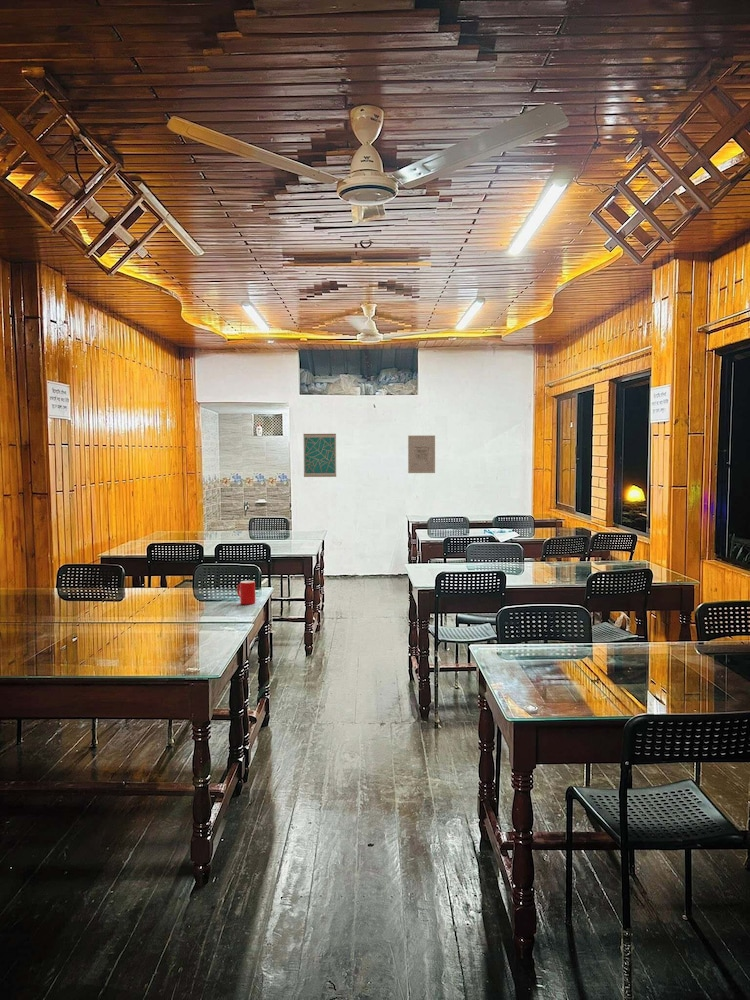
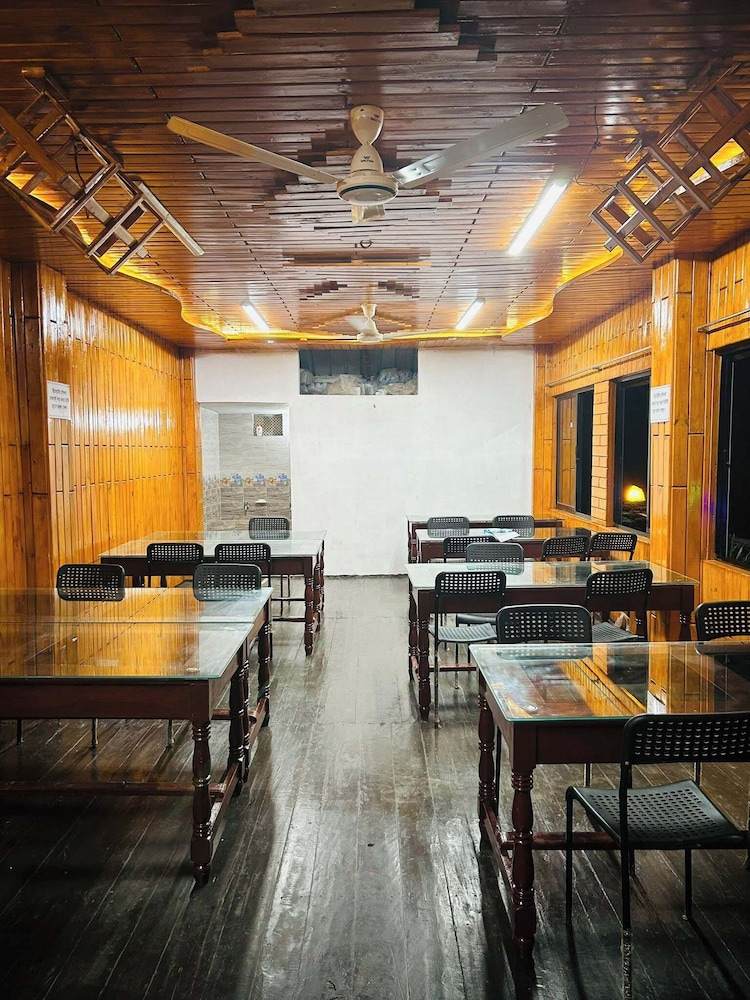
- cup (246, 592)
- wall art (319, 455)
- wall art (421, 454)
